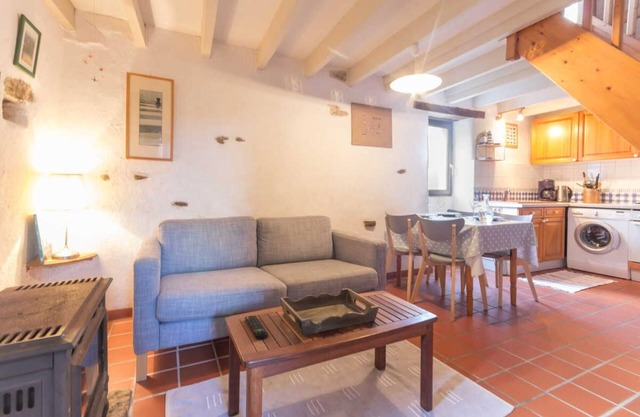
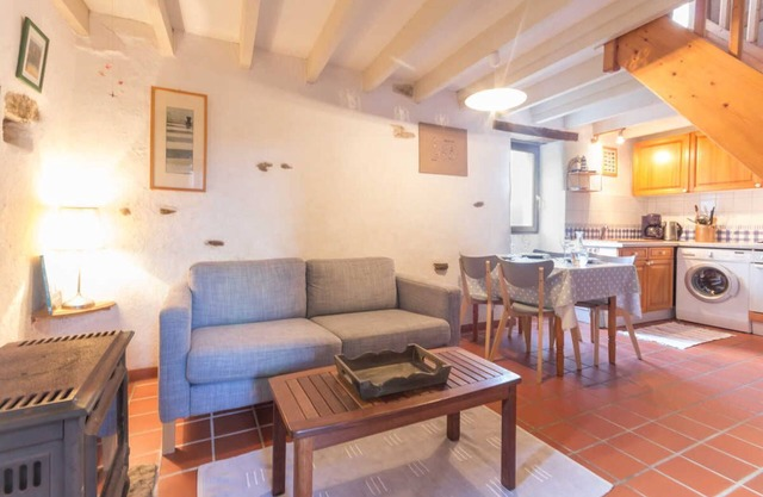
- remote control (255, 326)
